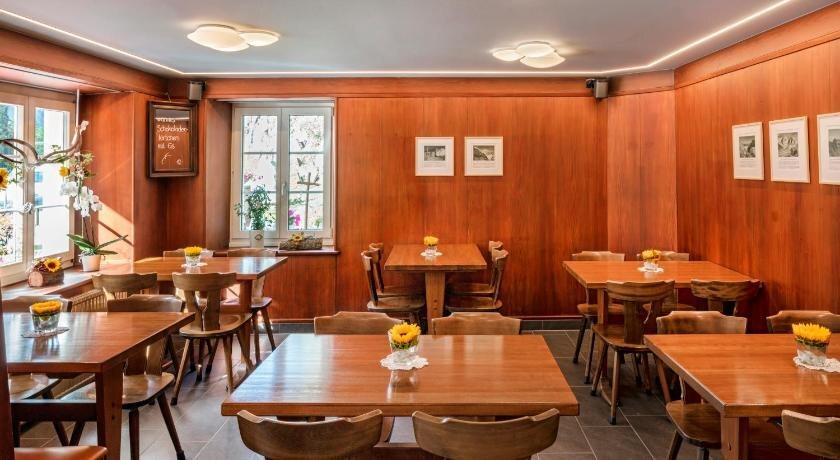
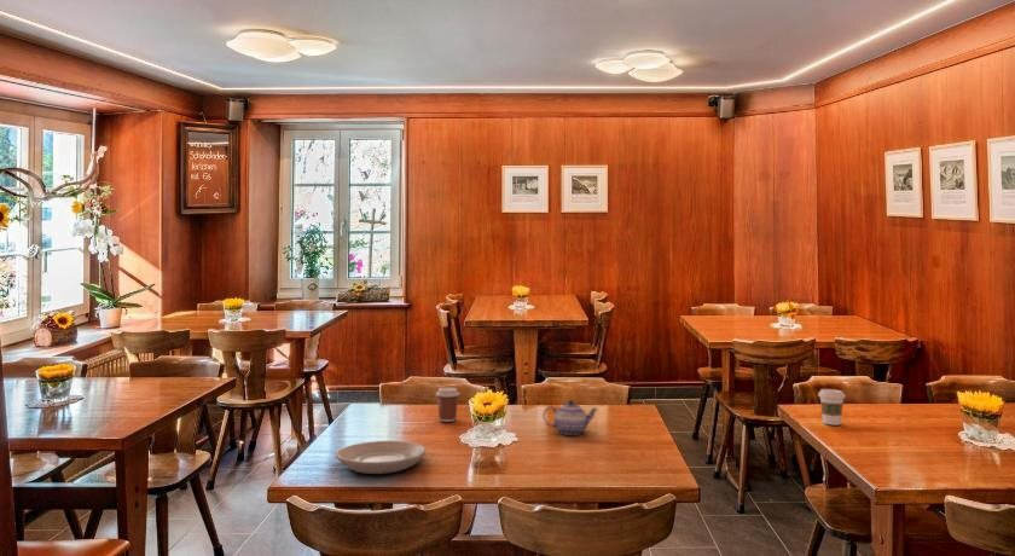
+ teapot (570, 416)
+ plate (381, 457)
+ coffee cup (831, 406)
+ coffee cup (447, 404)
